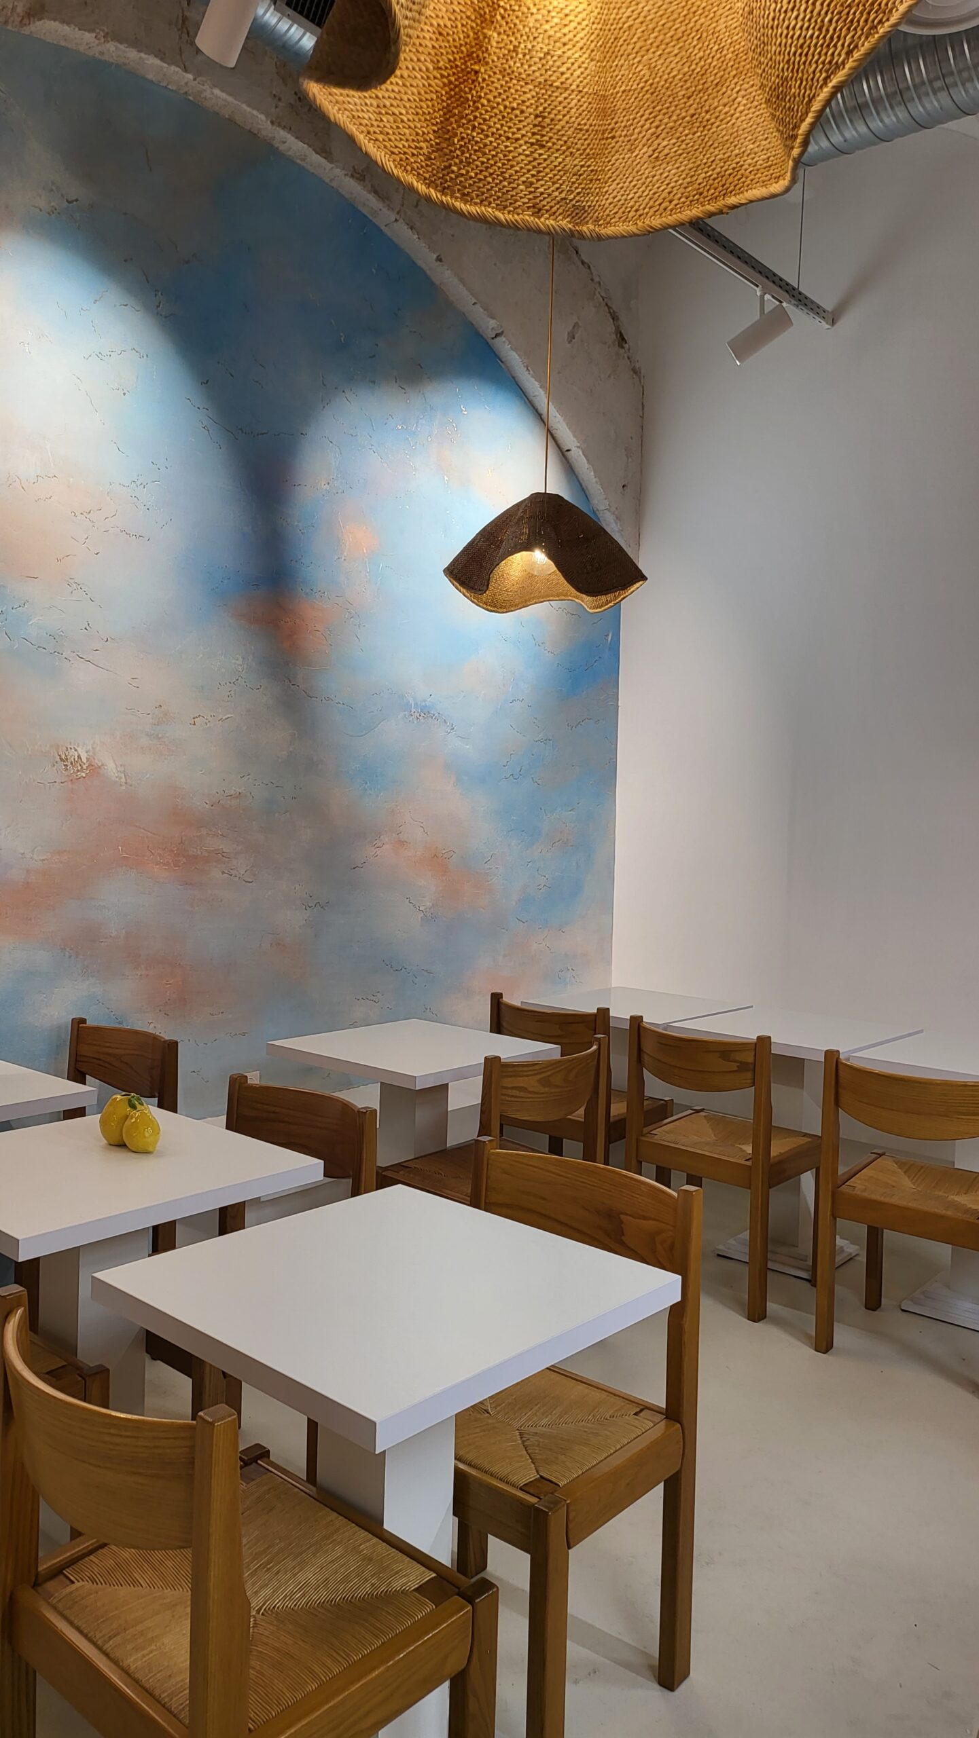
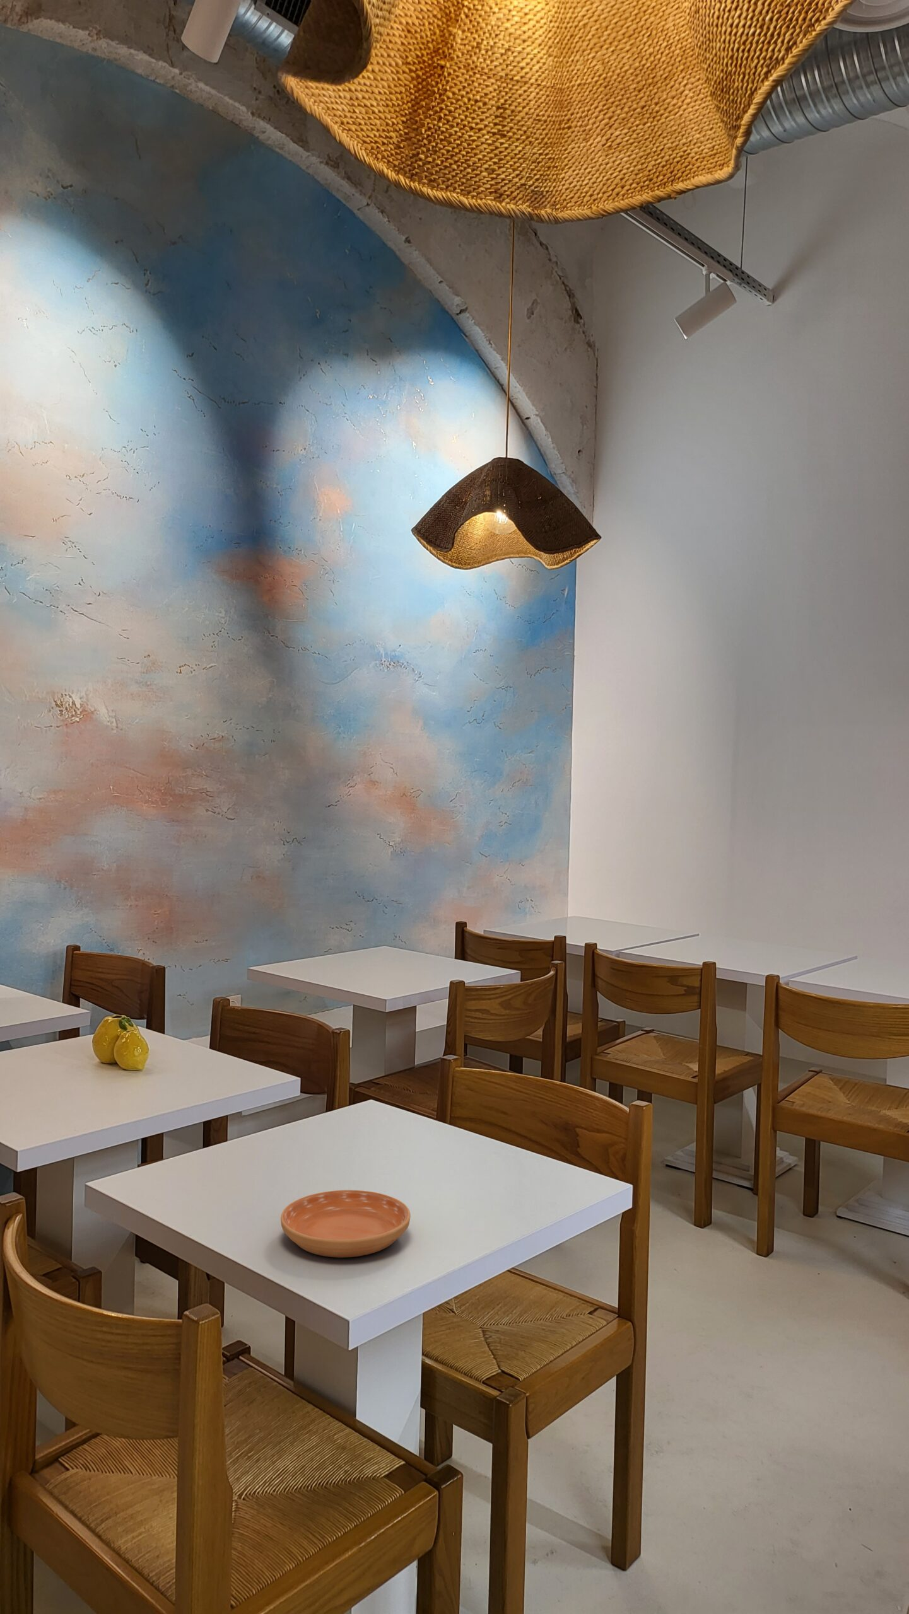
+ saucer (346, 1225)
